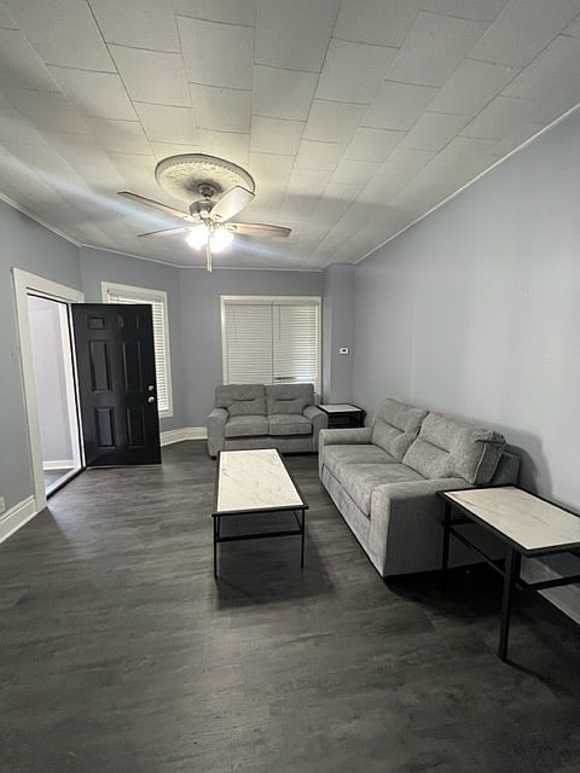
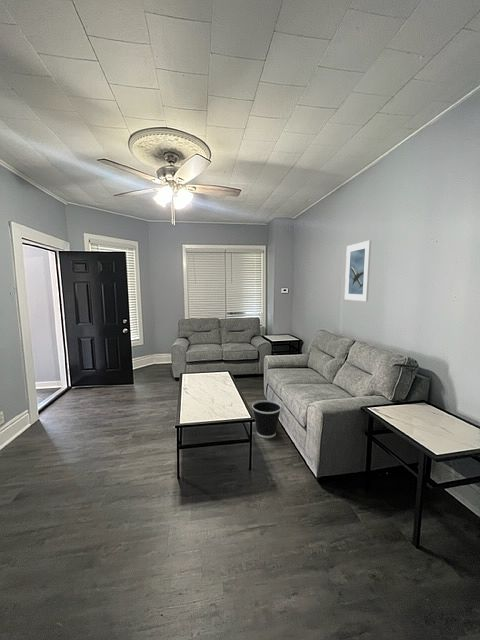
+ wastebasket (266, 419)
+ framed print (356, 272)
